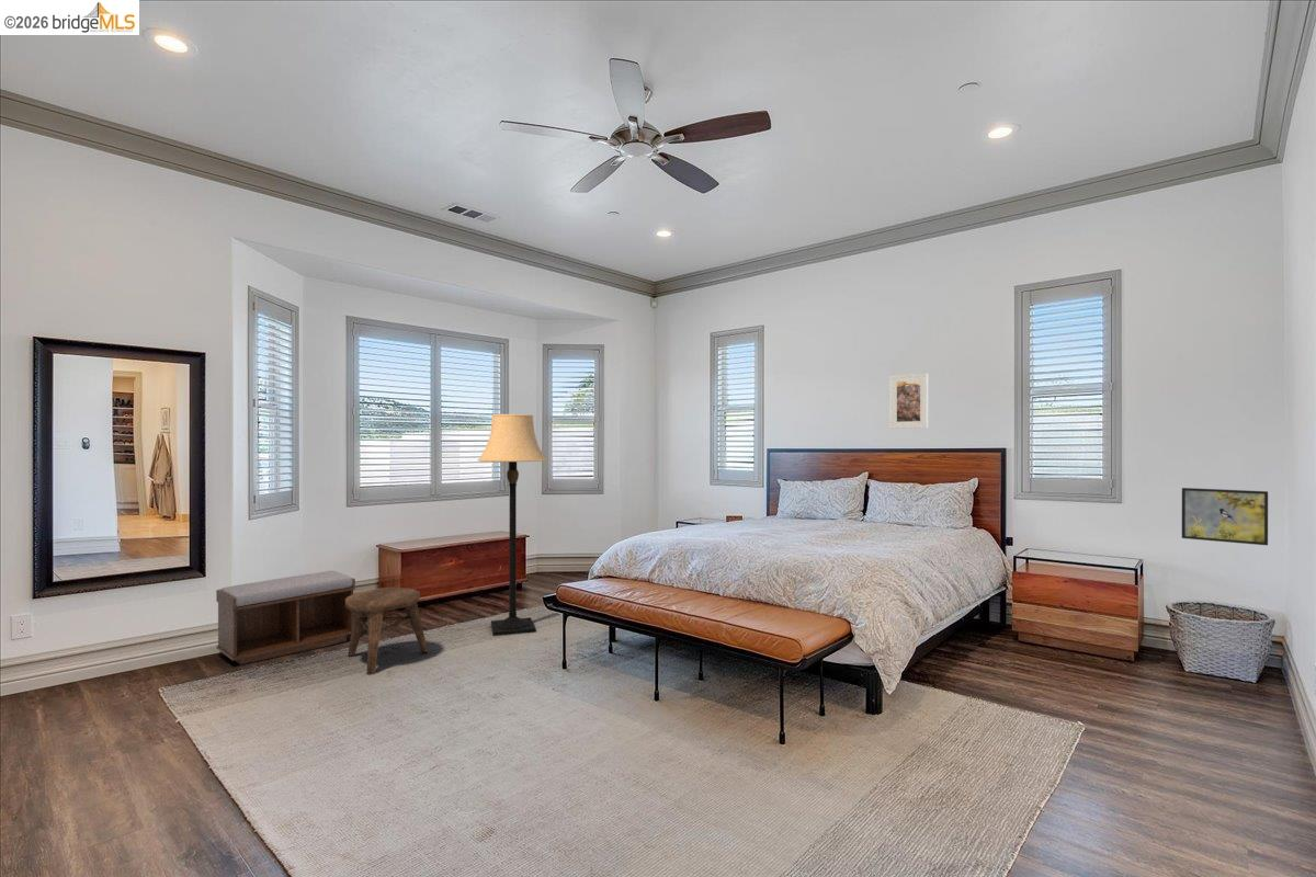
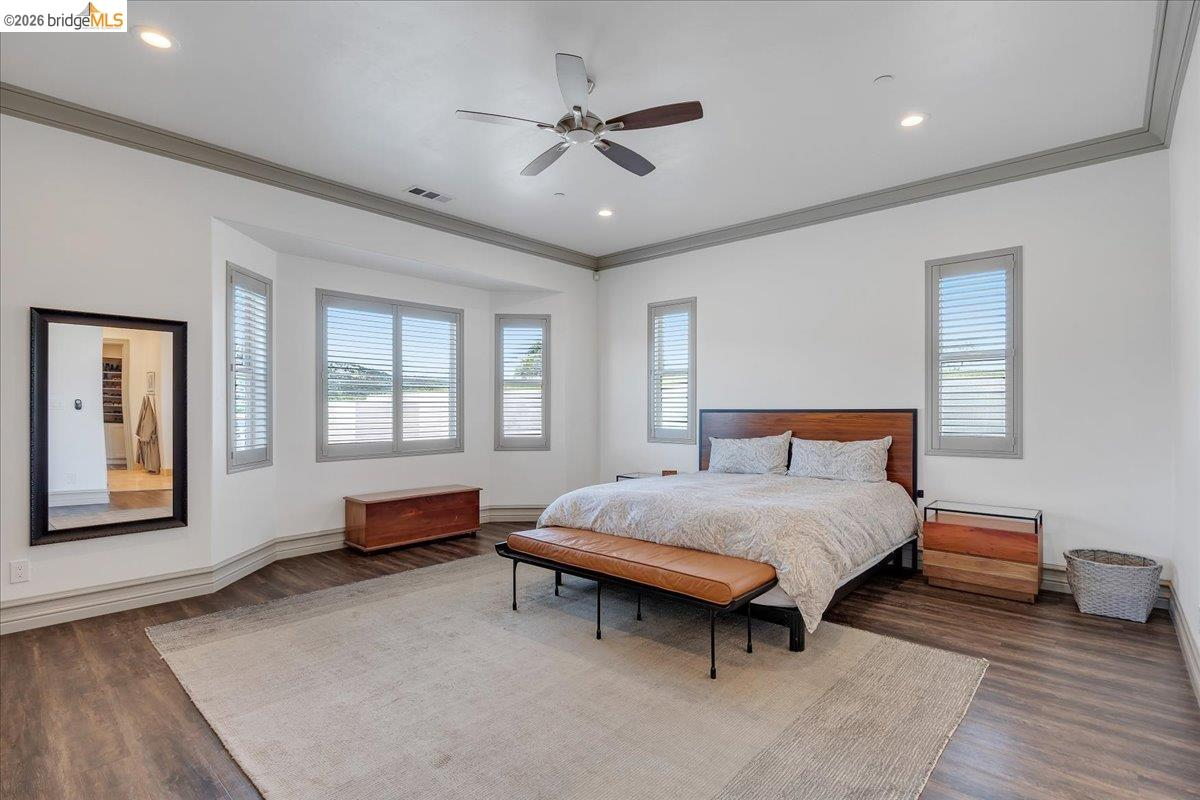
- stool (382, 628)
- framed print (908, 401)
- lamp (512, 521)
- bench (288, 614)
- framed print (1223, 515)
